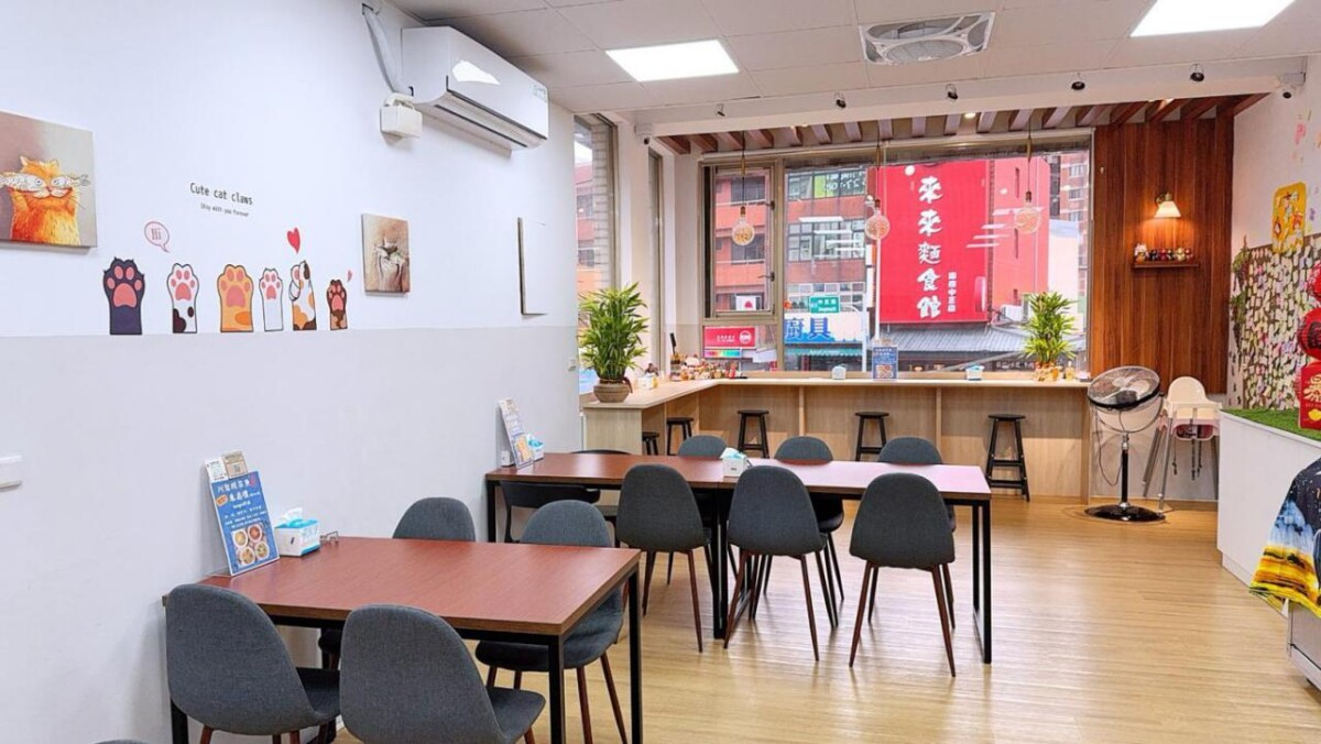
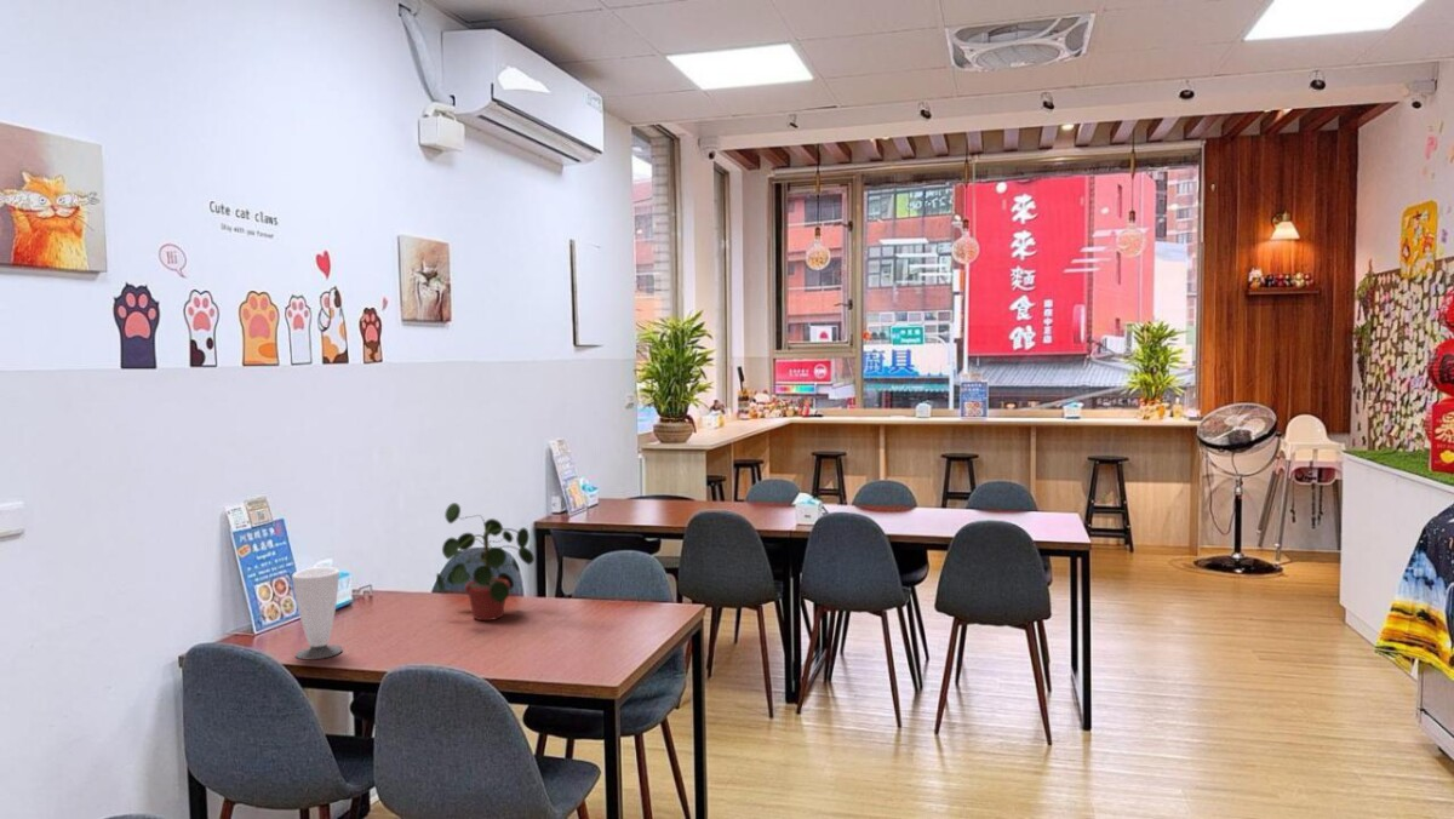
+ cup (317, 612)
+ potted plant (480, 560)
